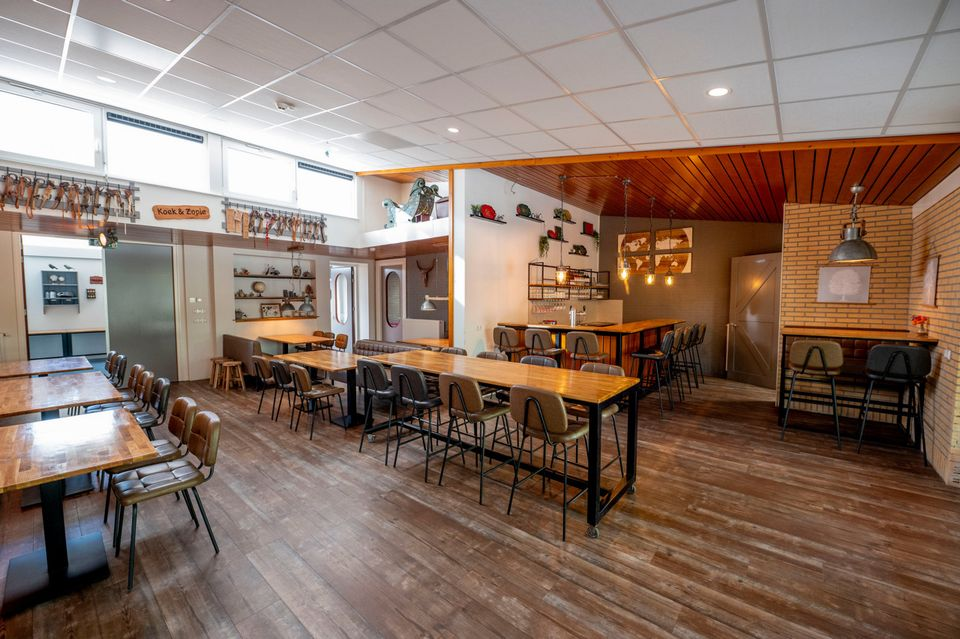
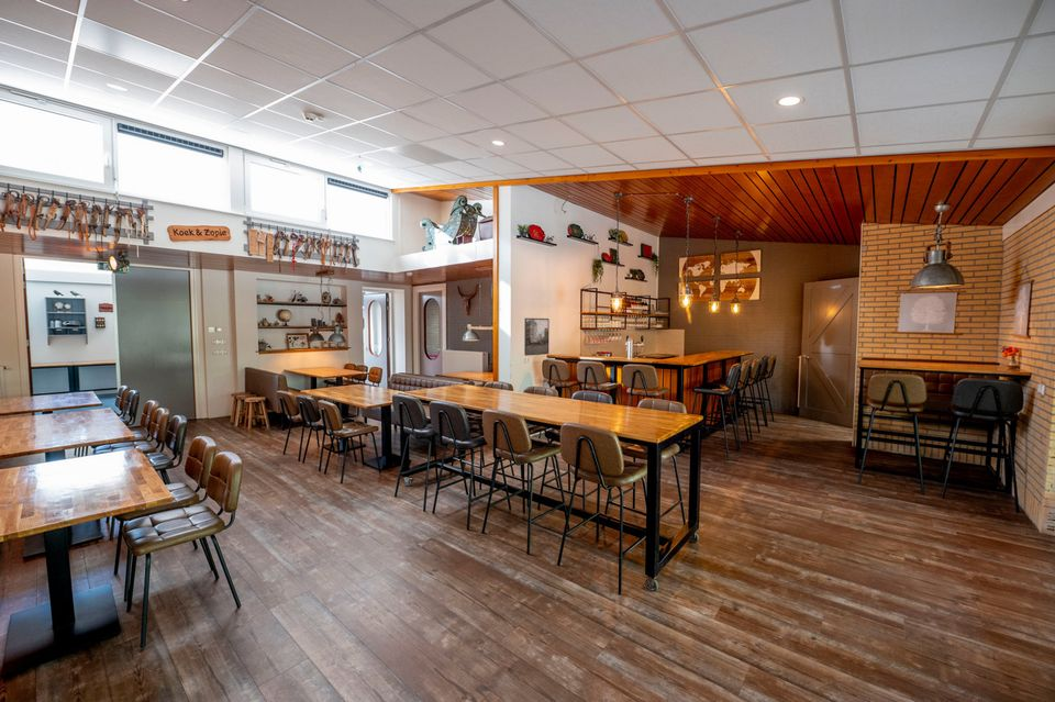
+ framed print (536, 336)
